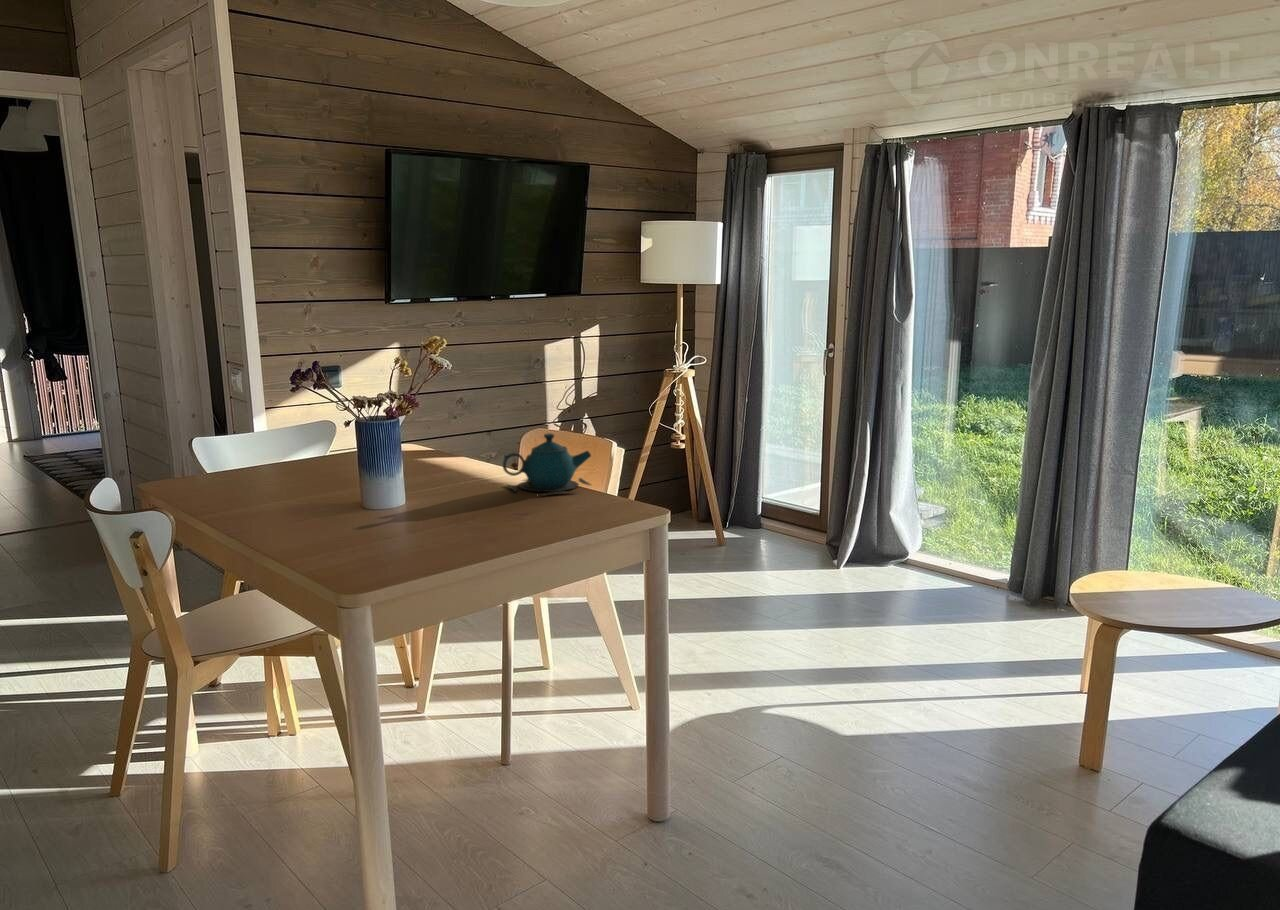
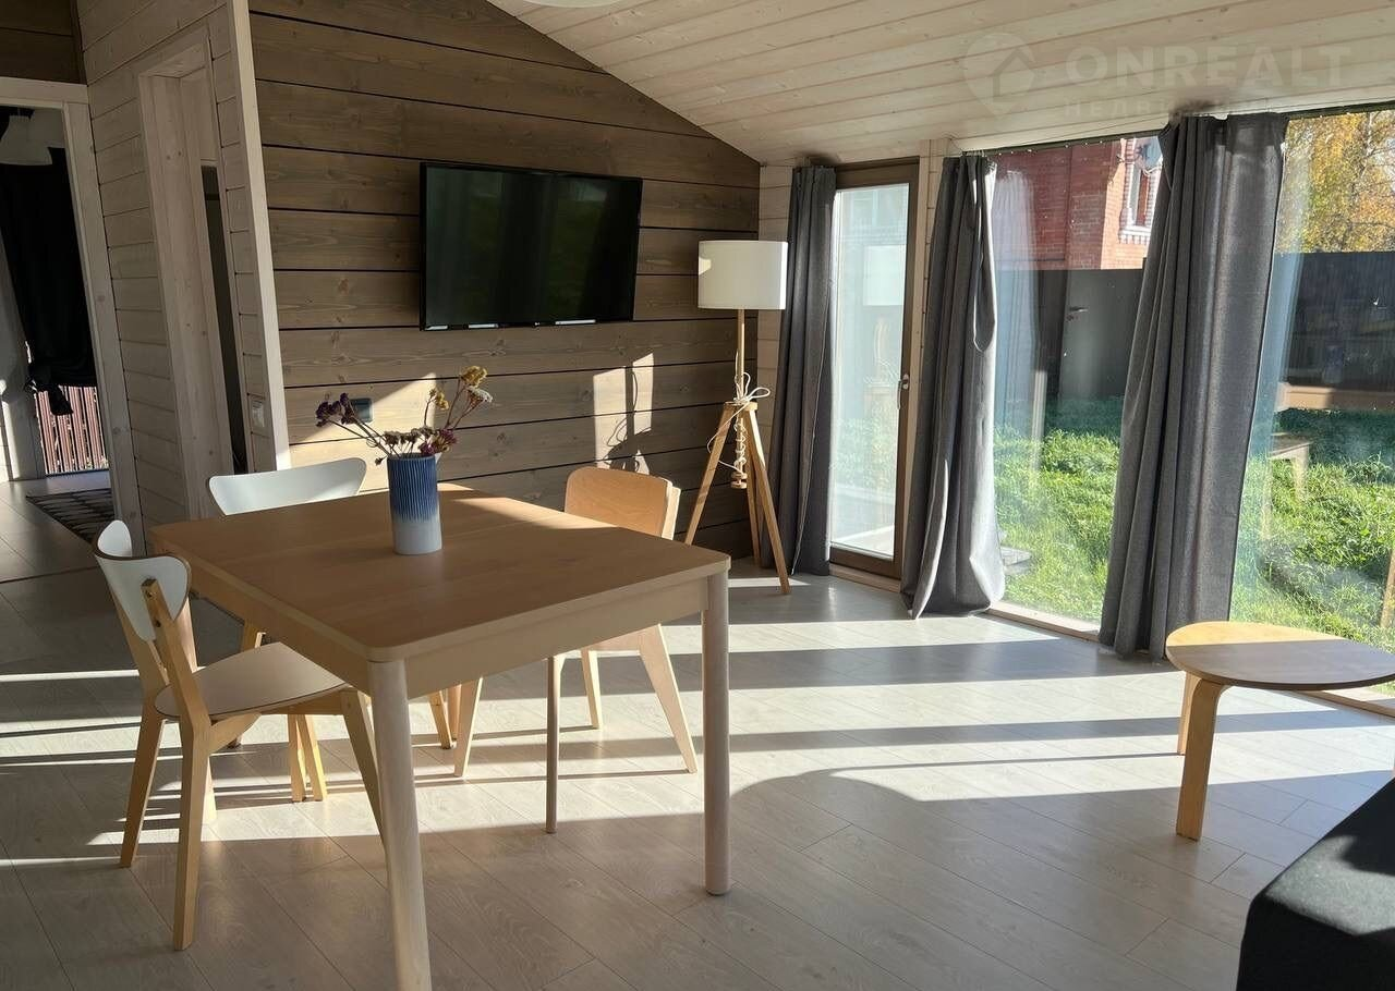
- teapot (546, 459)
